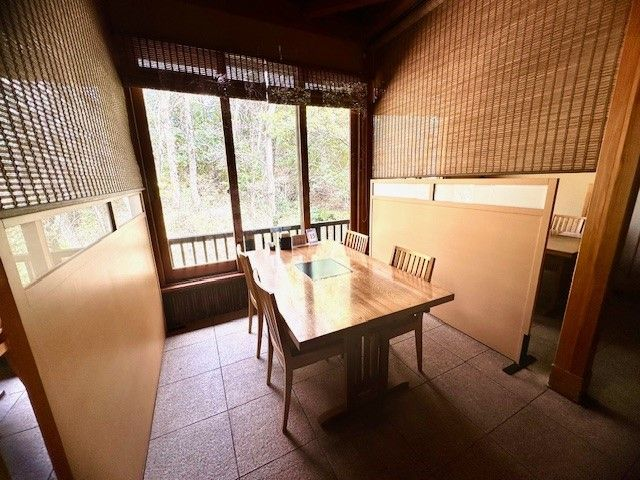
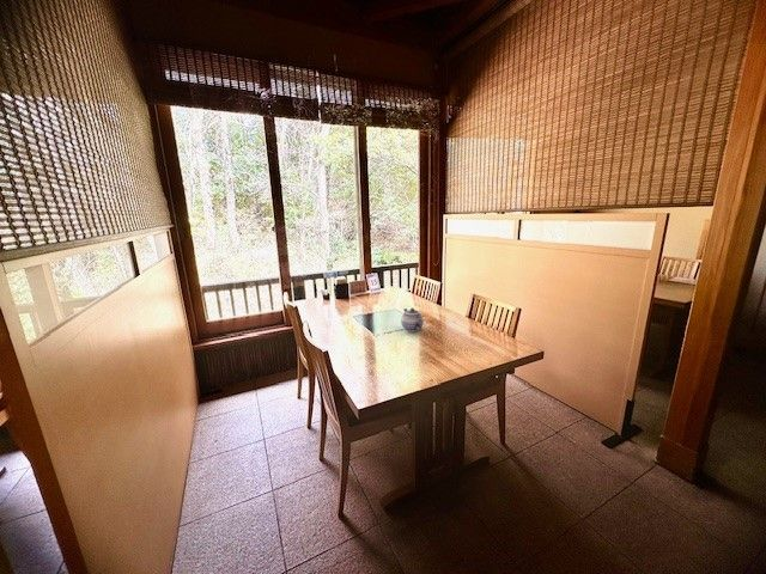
+ teapot (412, 318)
